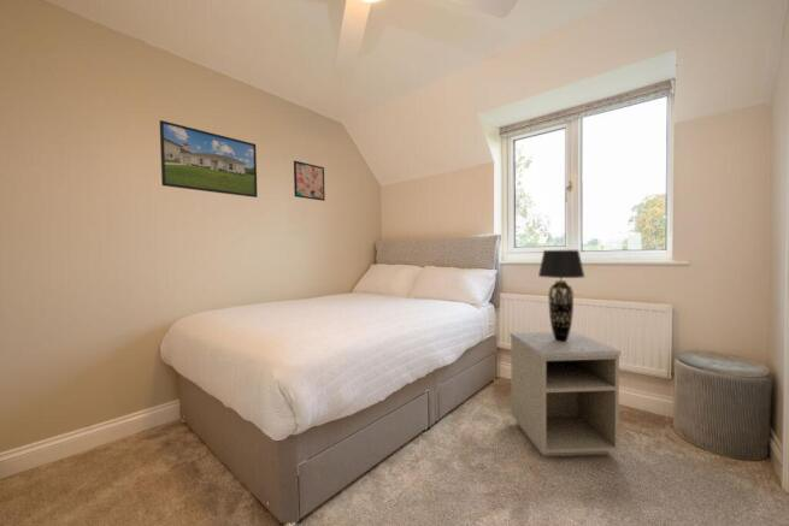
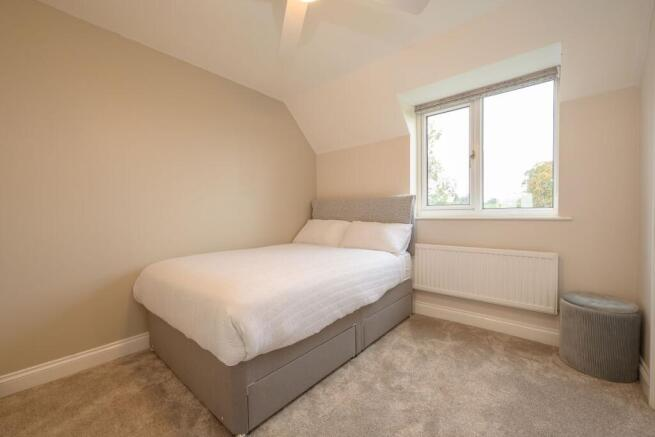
- nightstand (559, 390)
- wall art (310, 181)
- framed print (213, 162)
- table lamp (560, 295)
